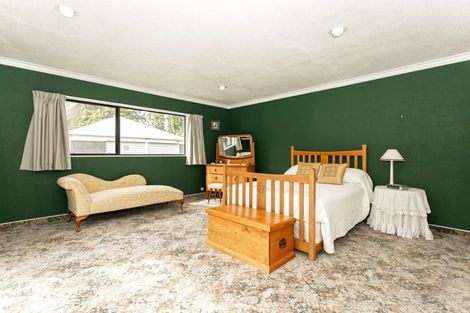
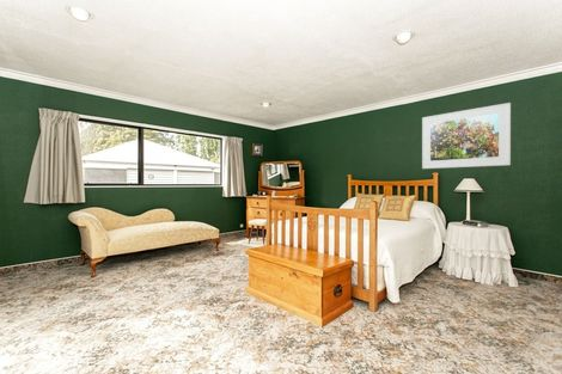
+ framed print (462, 139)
